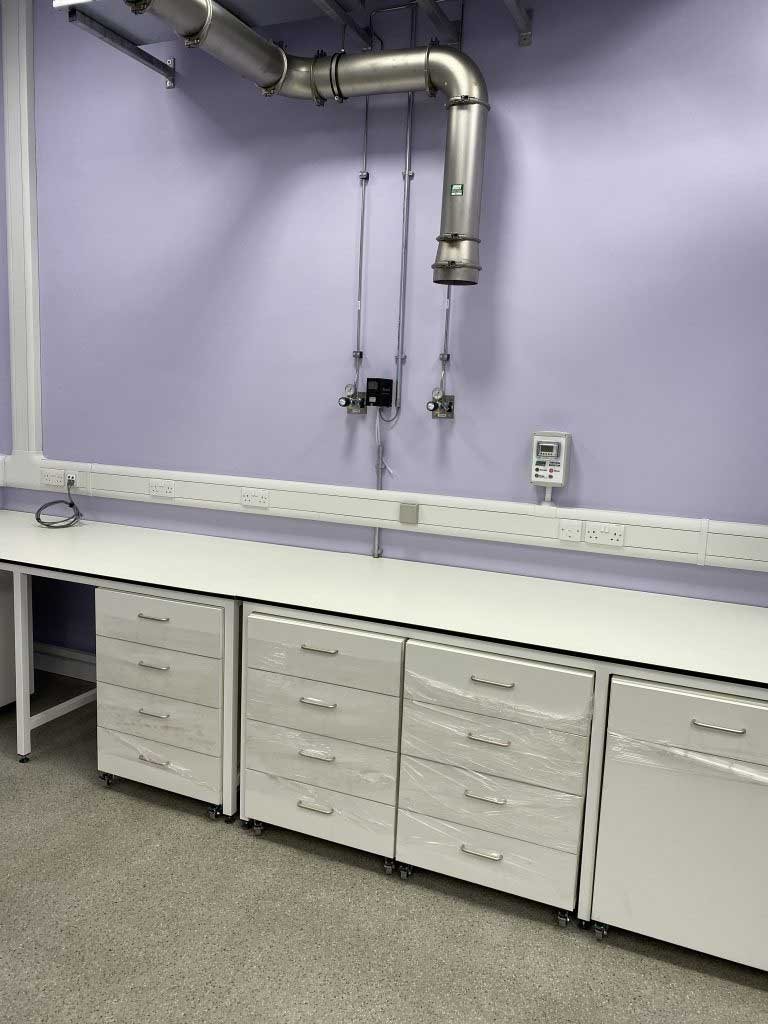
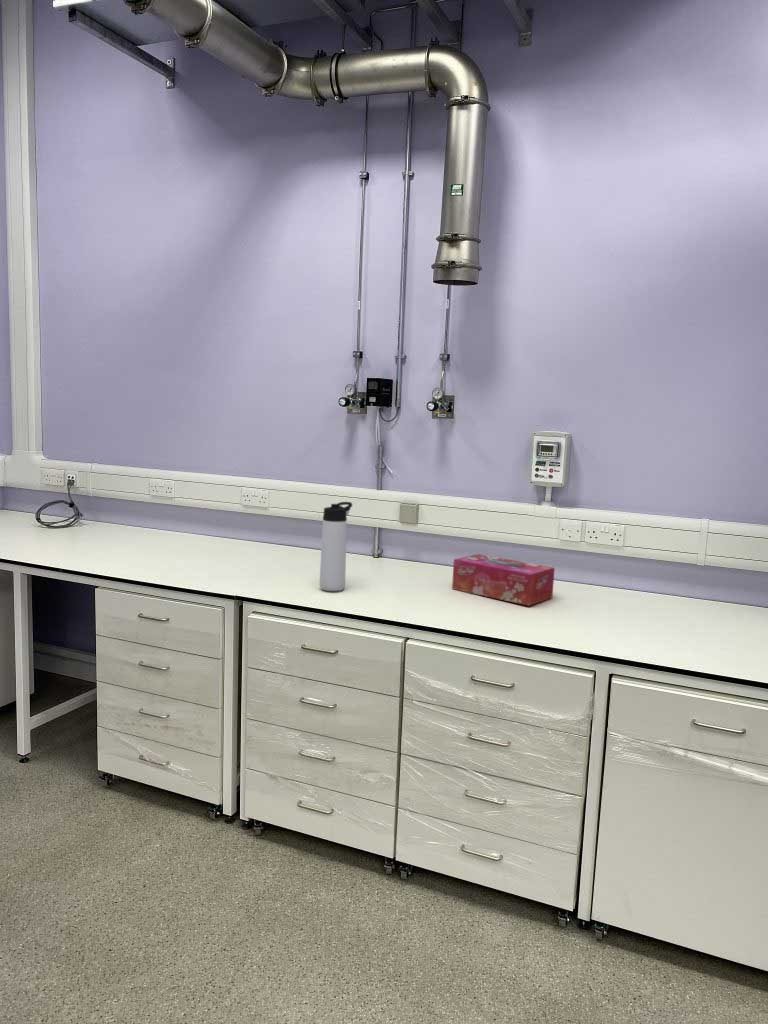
+ tissue box (502, 578)
+ thermos bottle (337, 545)
